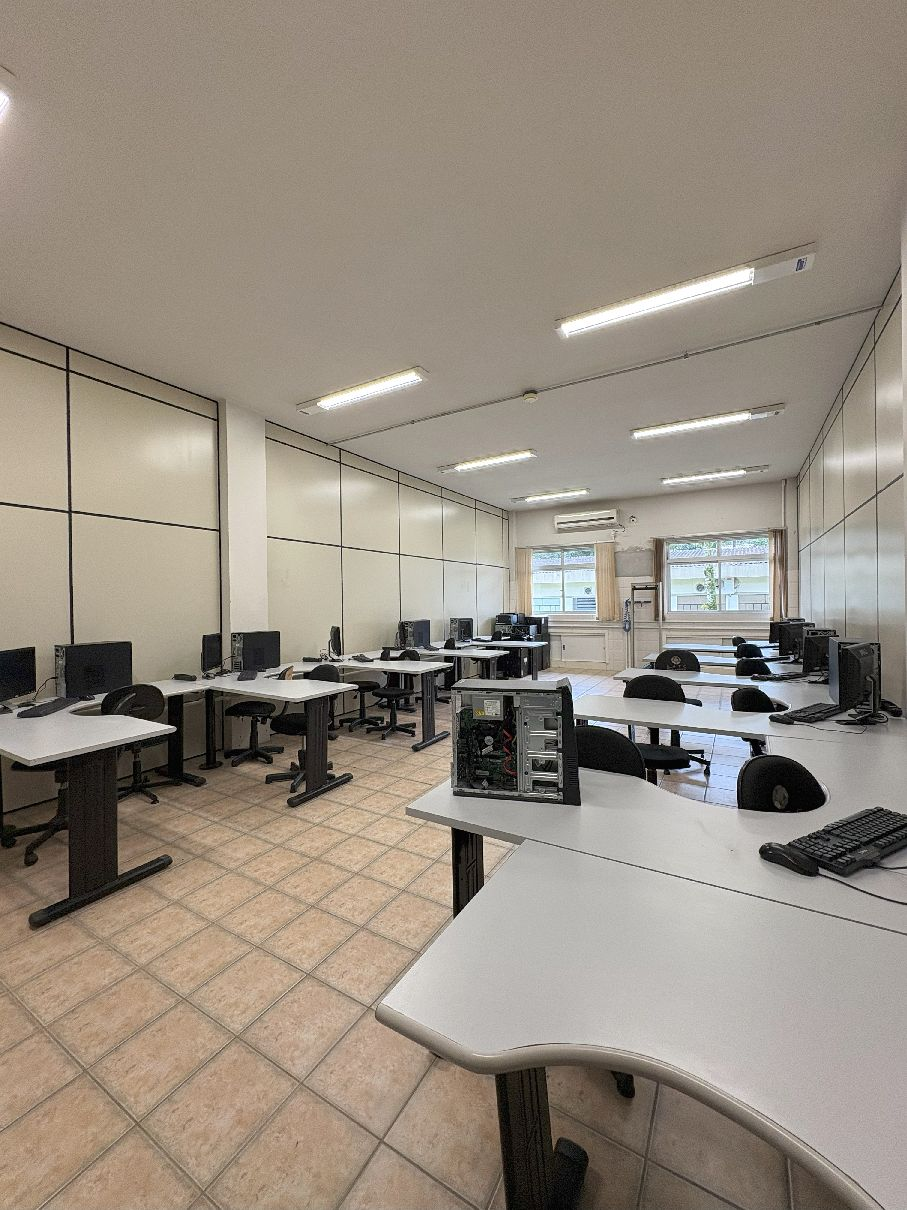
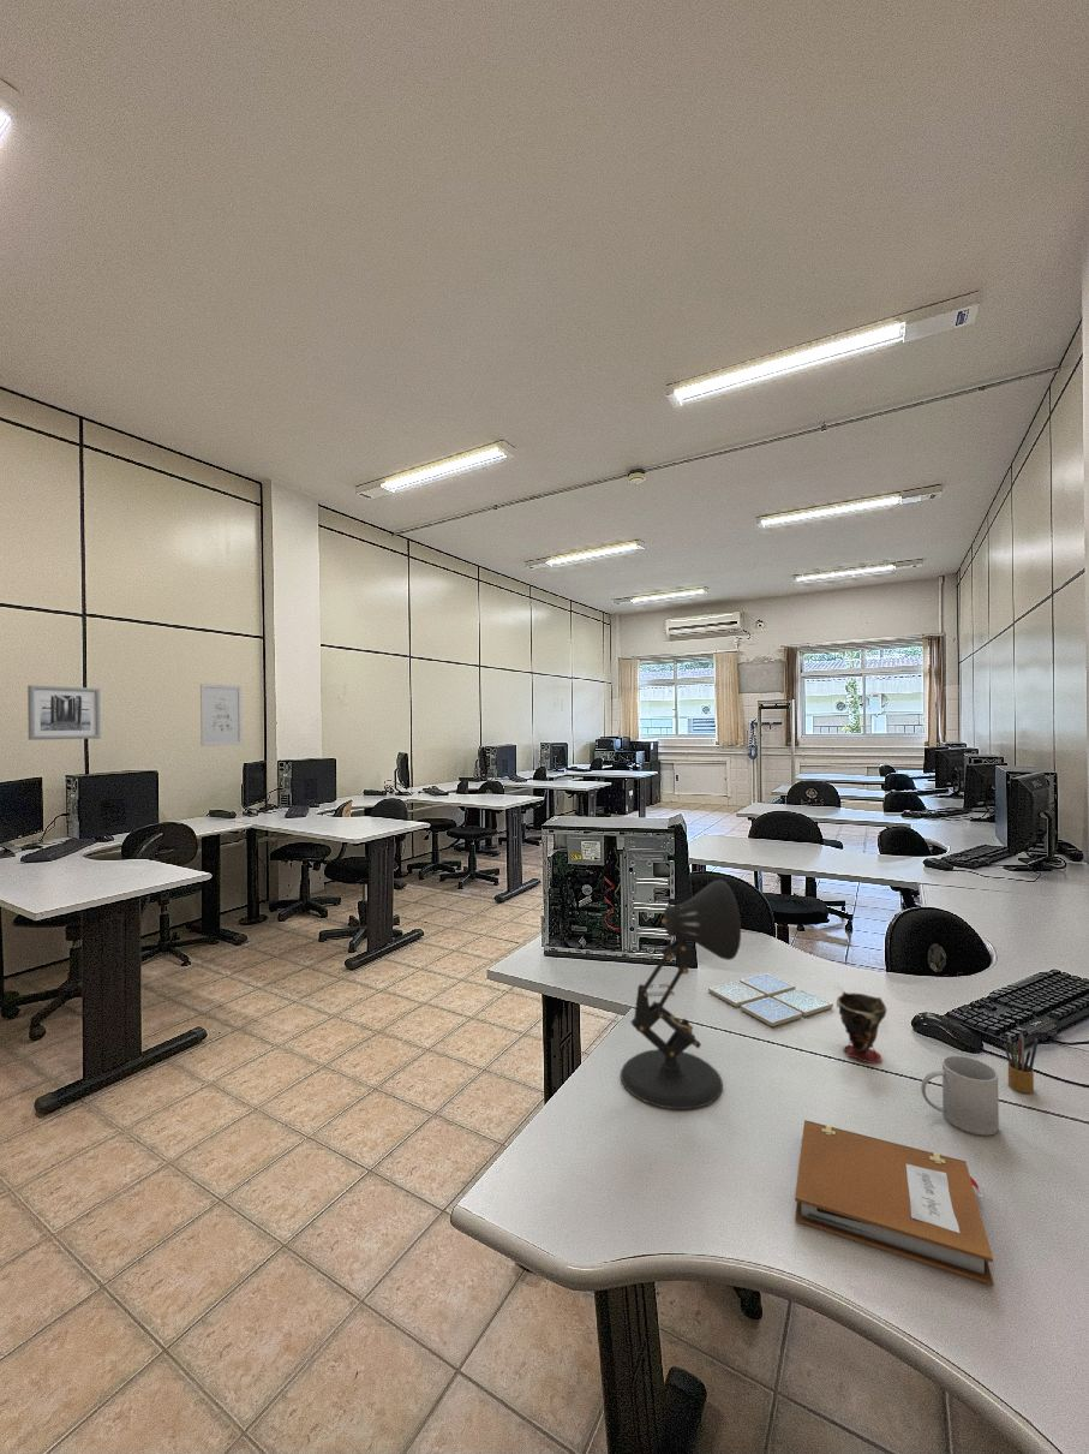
+ desk lamp (674, 979)
+ mug (958, 1092)
+ cup (861, 1027)
+ drink coaster (768, 997)
+ pencil box (1022, 1062)
+ wall art (65, 713)
+ wall art (221, 715)
+ notebook (888, 1188)
